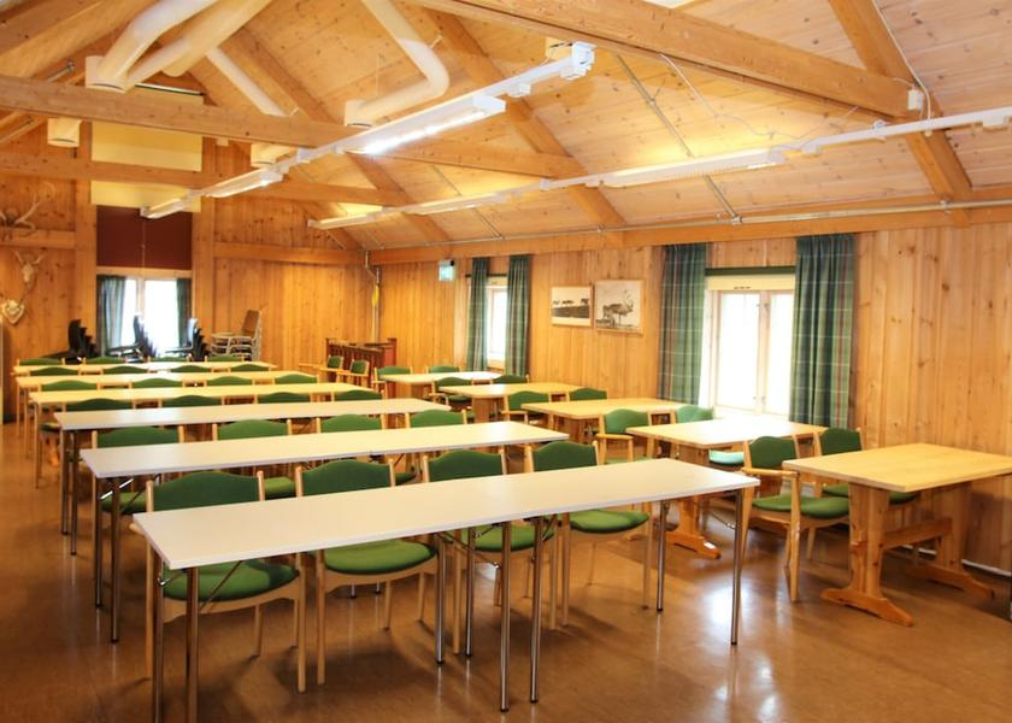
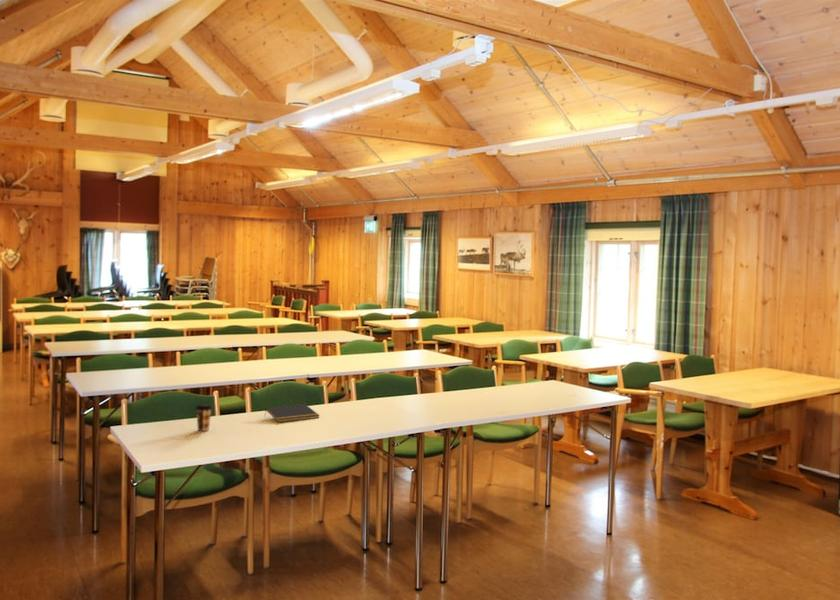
+ coffee cup (203, 417)
+ notepad (292, 412)
